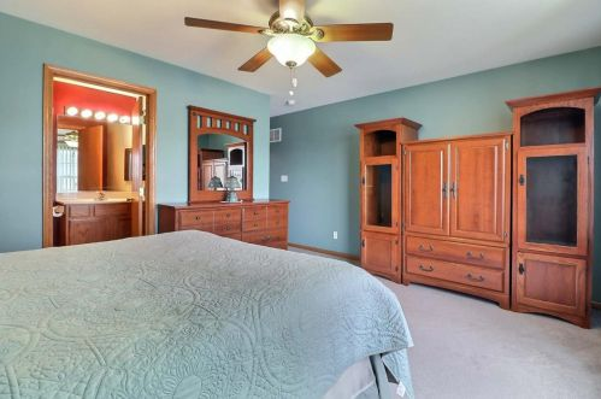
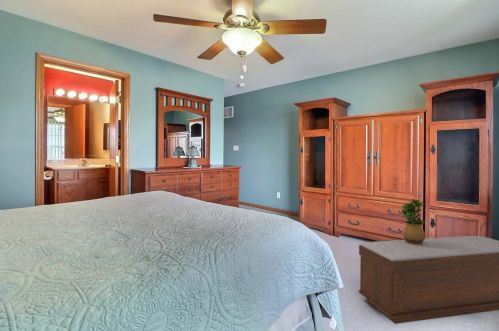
+ potted plant (410, 220)
+ bench (440, 272)
